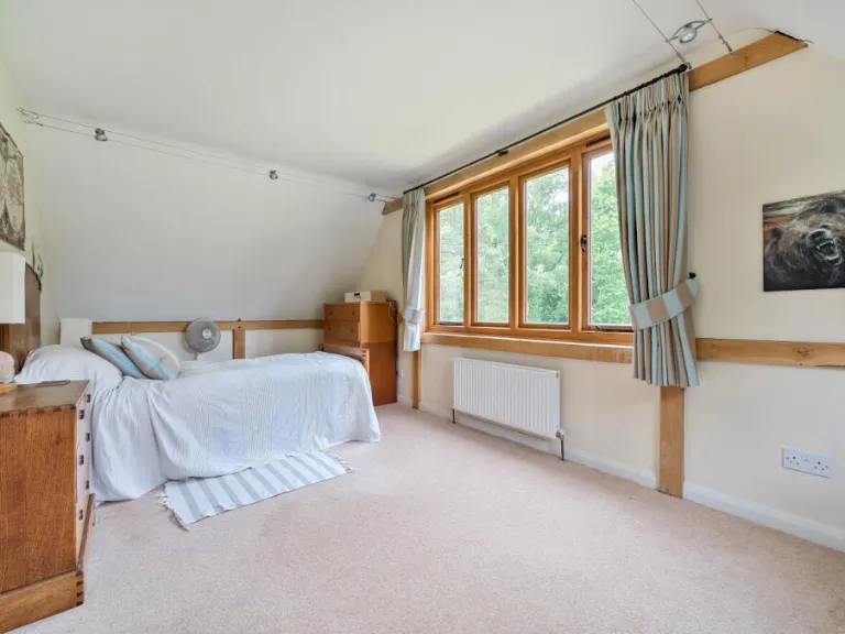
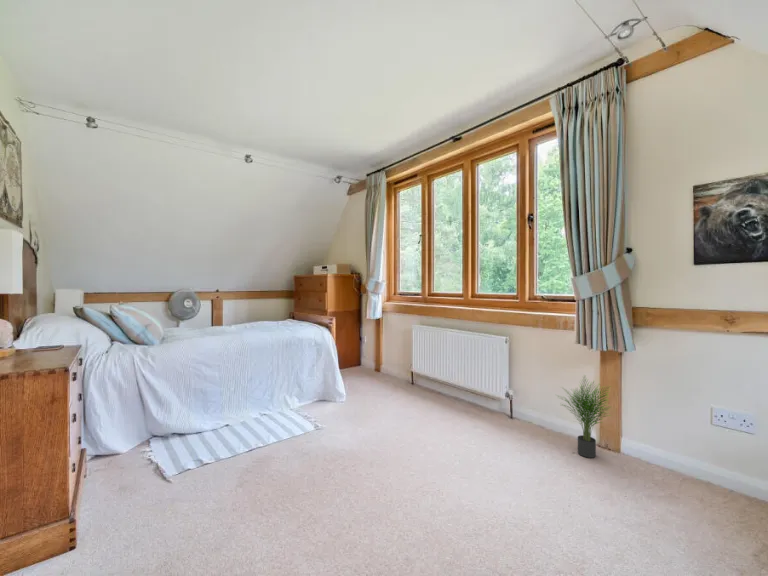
+ potted plant (582, 413)
